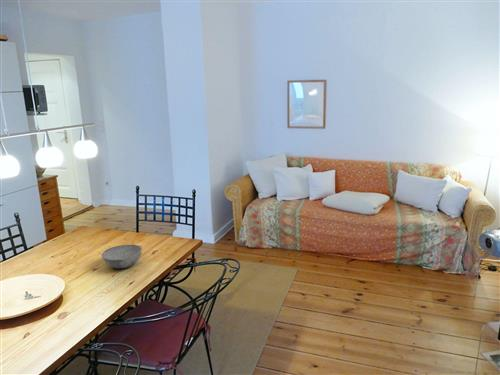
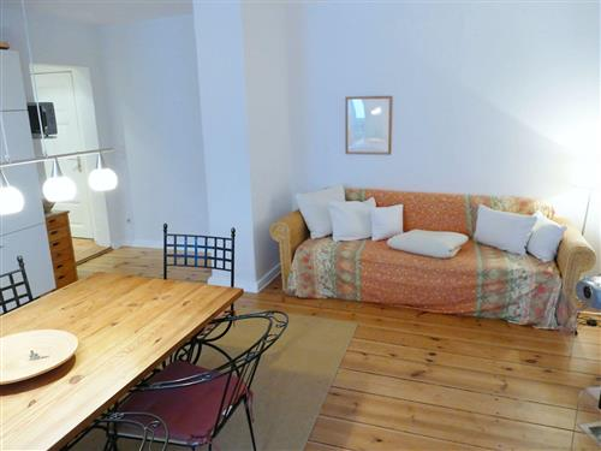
- bowl (122, 257)
